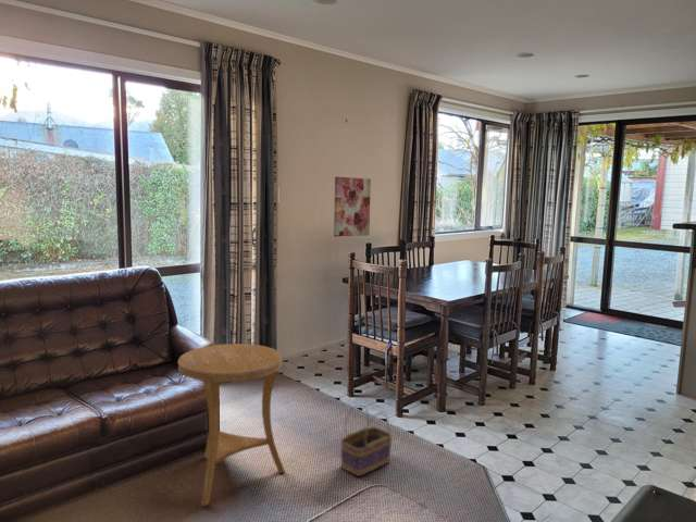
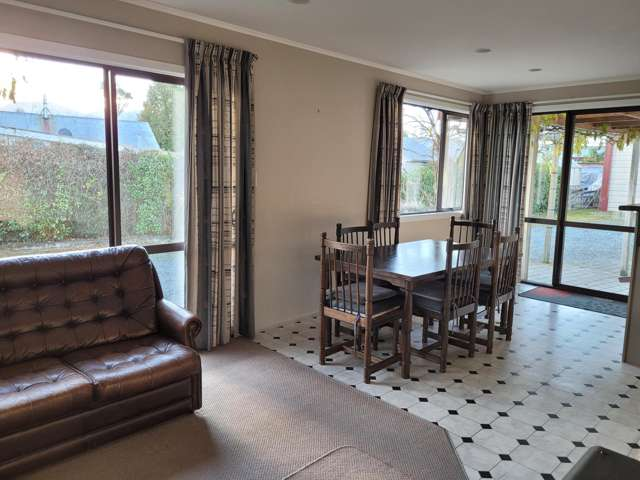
- basket (366, 437)
- side table (219, 417)
- wall art (352, 207)
